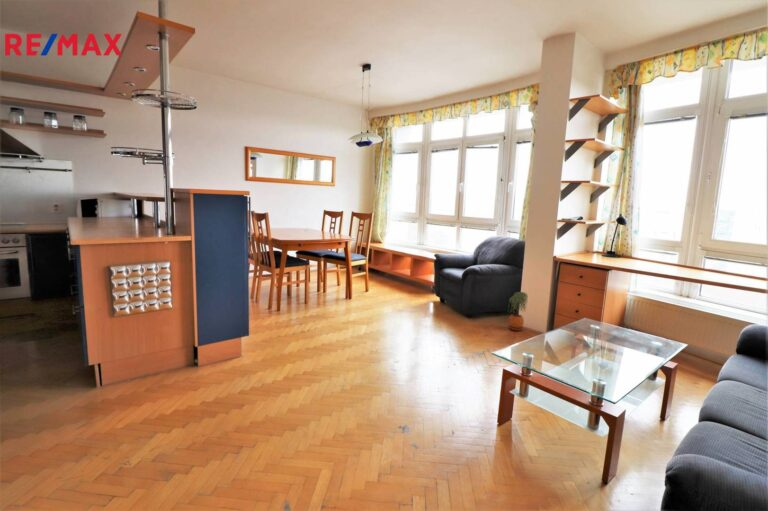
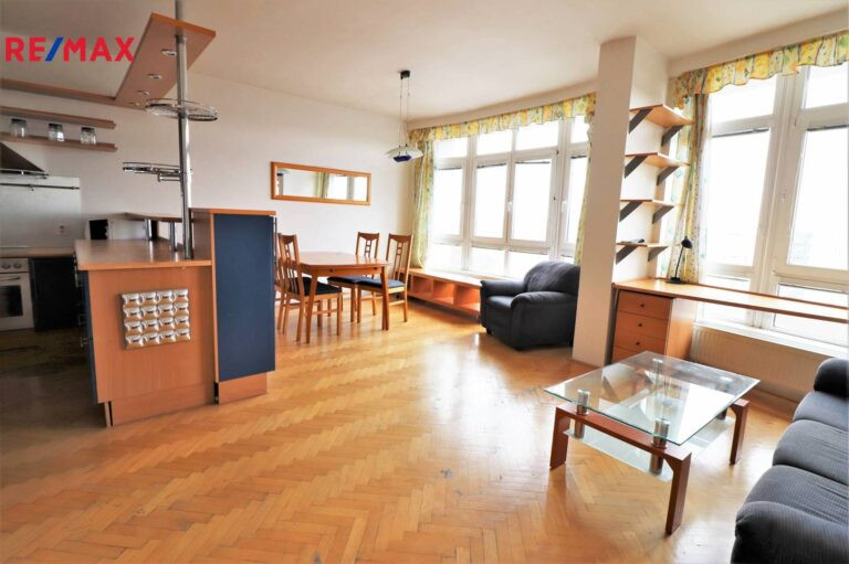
- potted plant (517, 310)
